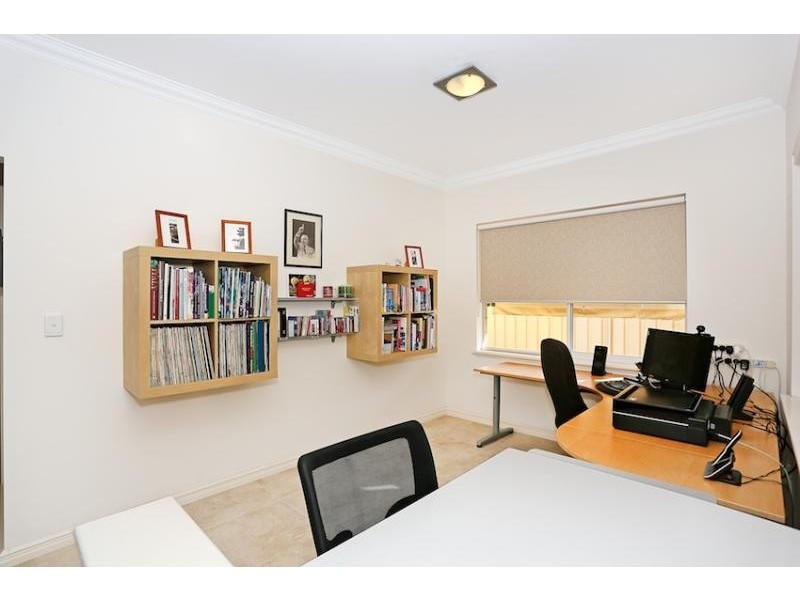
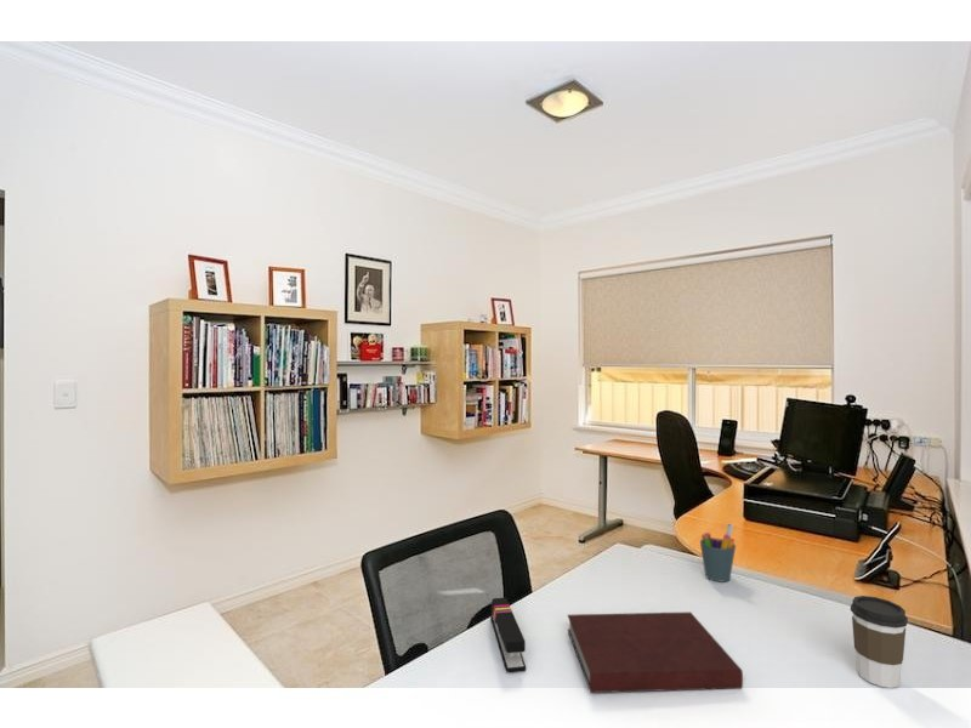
+ notebook (646, 648)
+ stapler (506, 629)
+ coffee cup (878, 641)
+ pen holder (717, 551)
